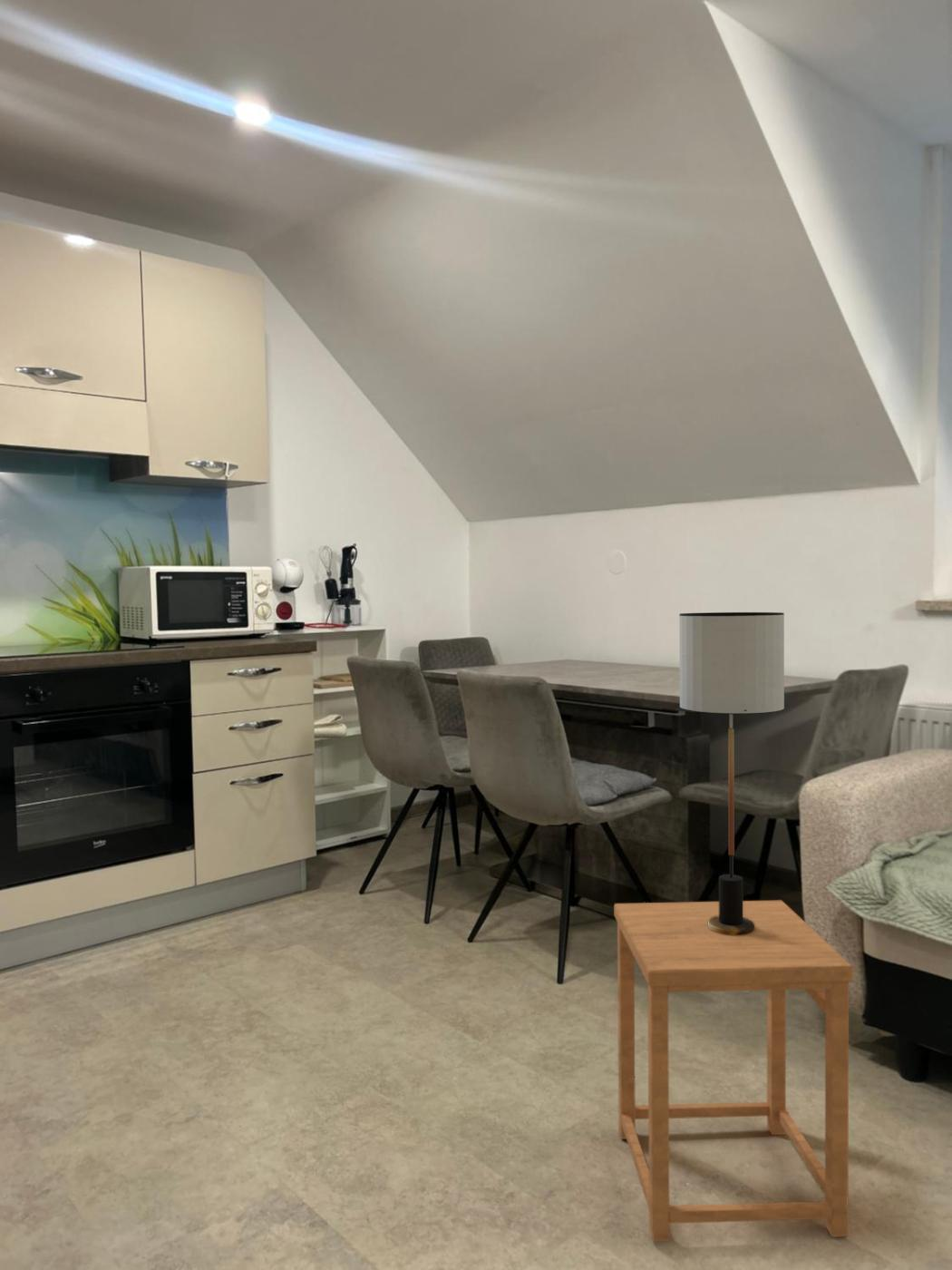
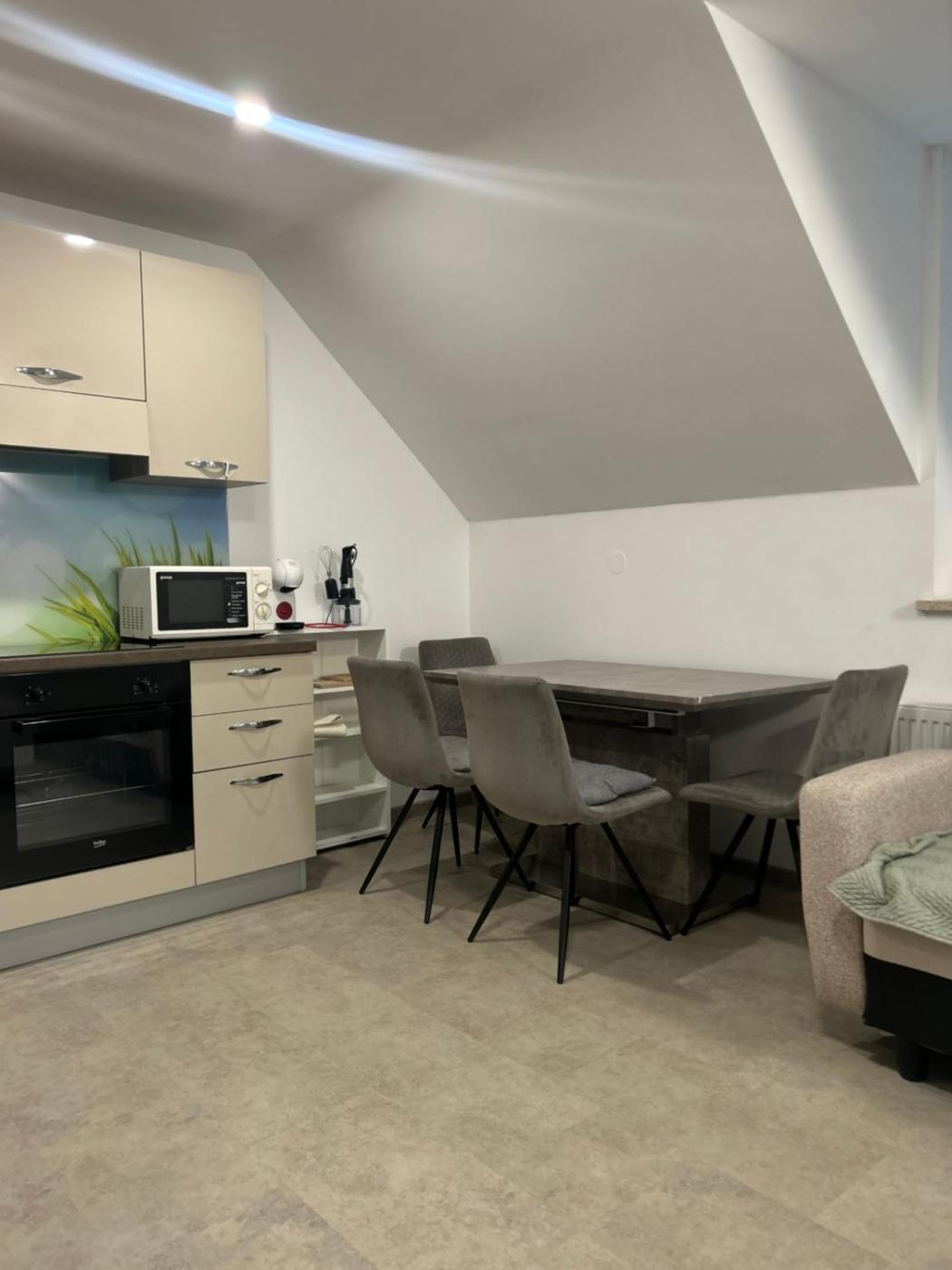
- side table (767, 1056)
- table lamp (731, 770)
